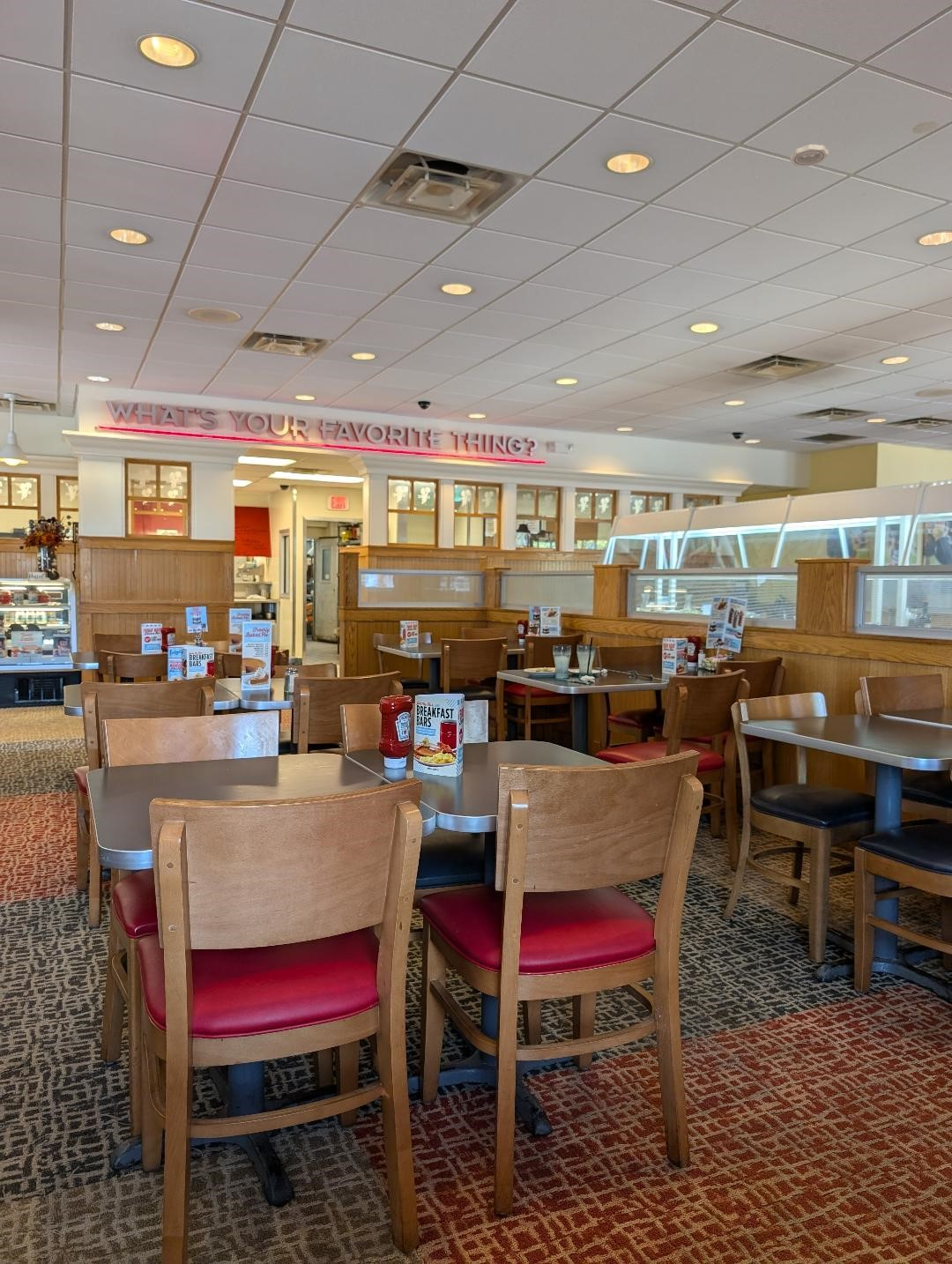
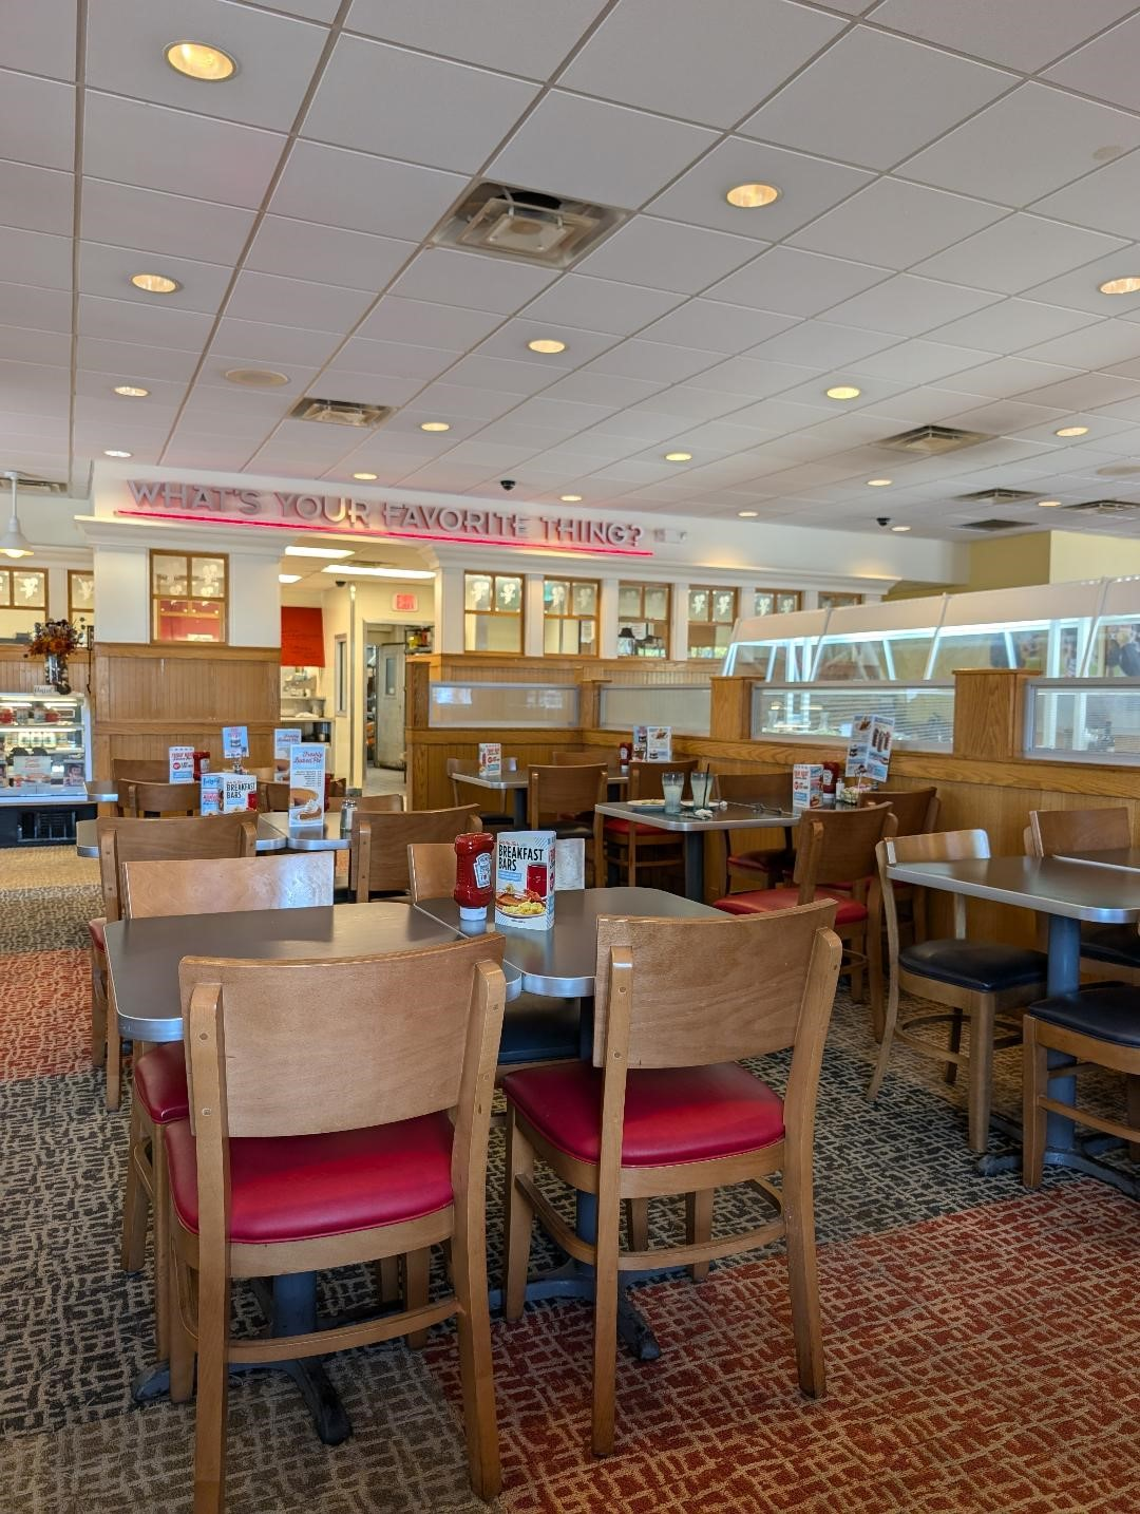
- smoke detector (809, 152)
